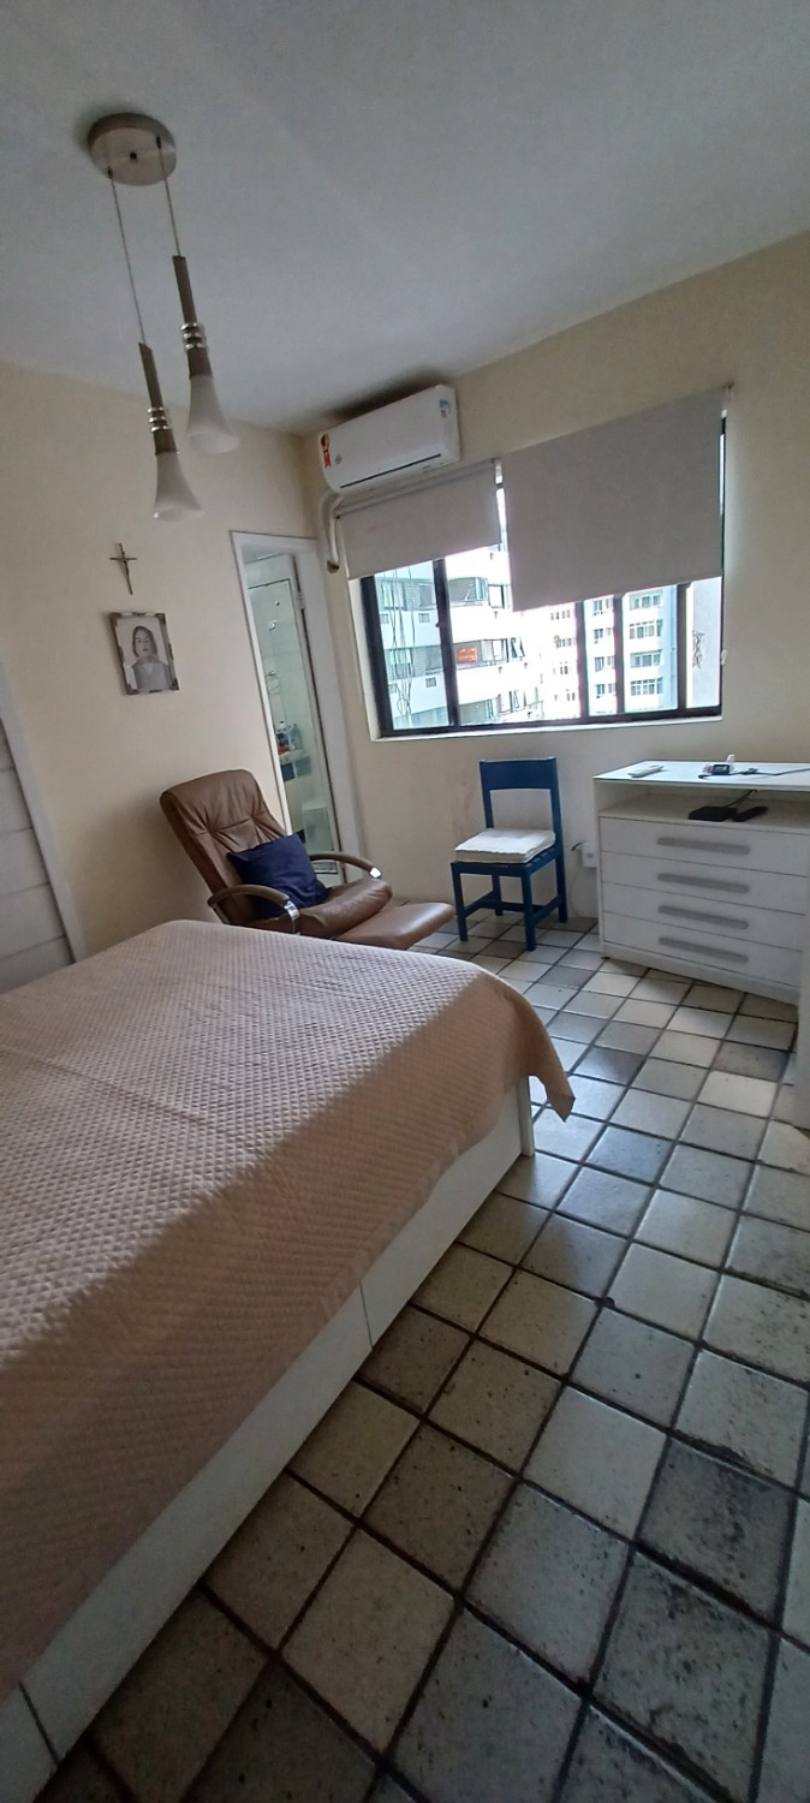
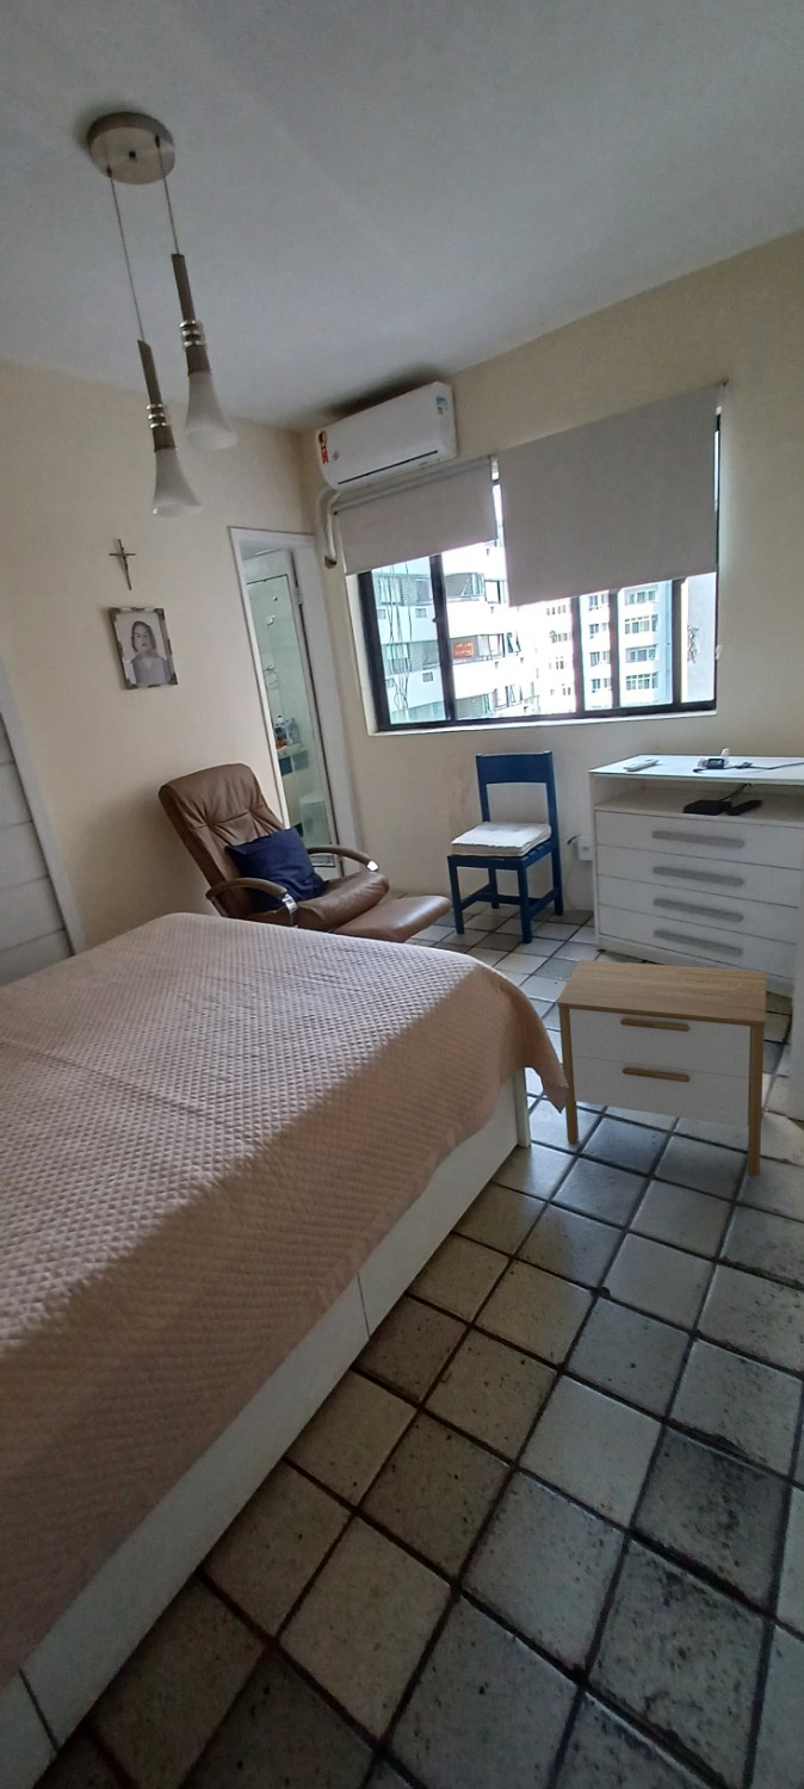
+ nightstand (662, 1060)
